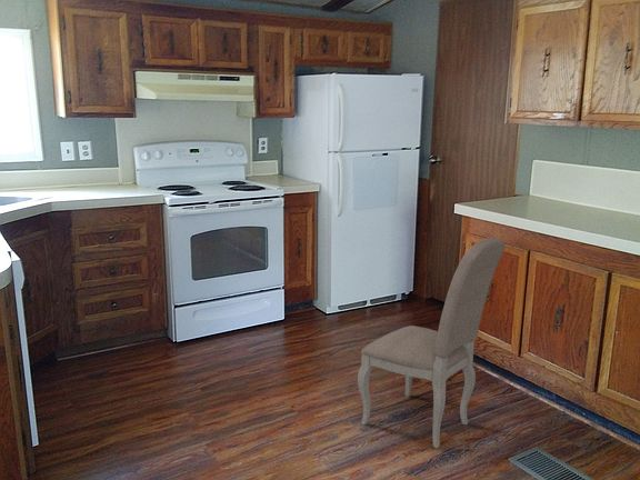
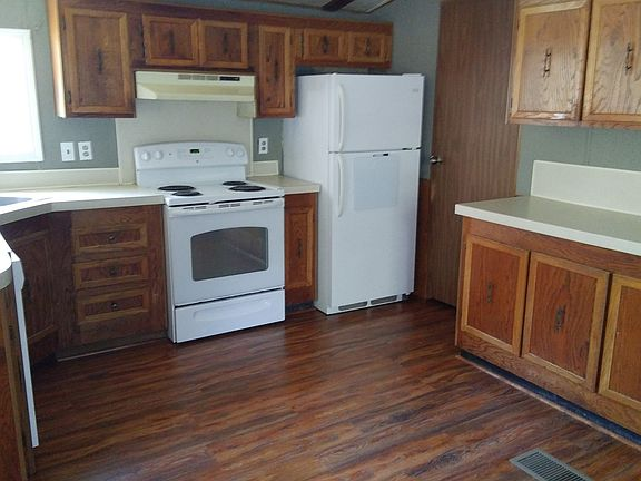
- dining chair (424, 329)
